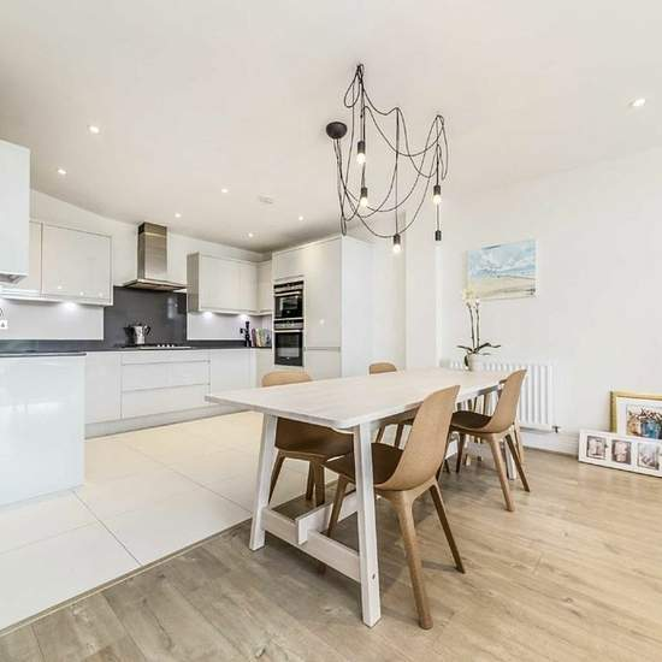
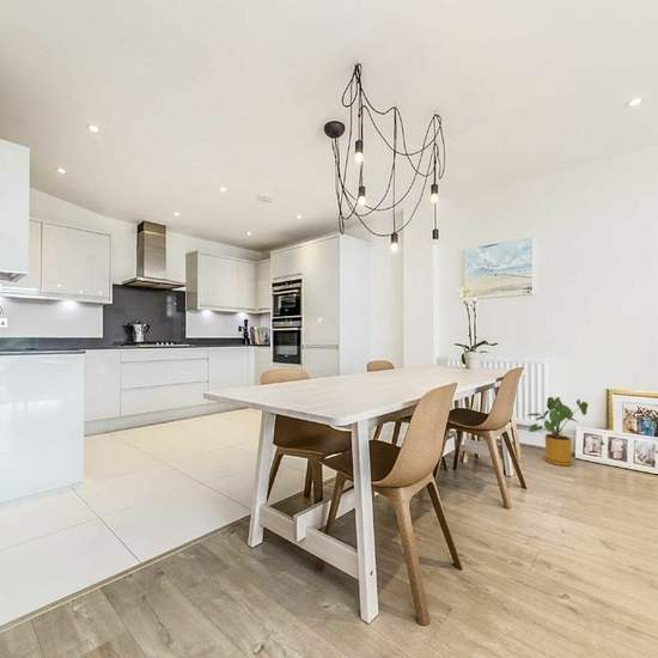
+ house plant (555, 429)
